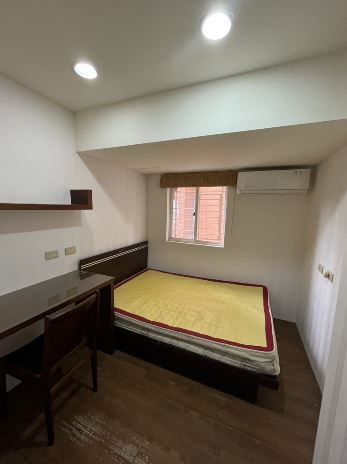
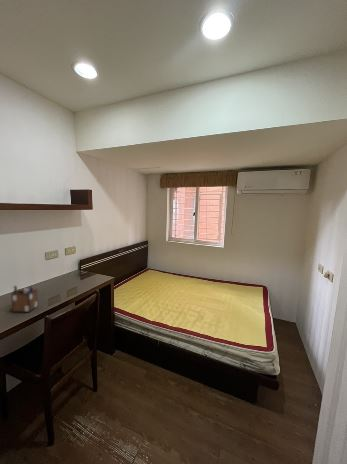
+ desk organizer (24, 296)
